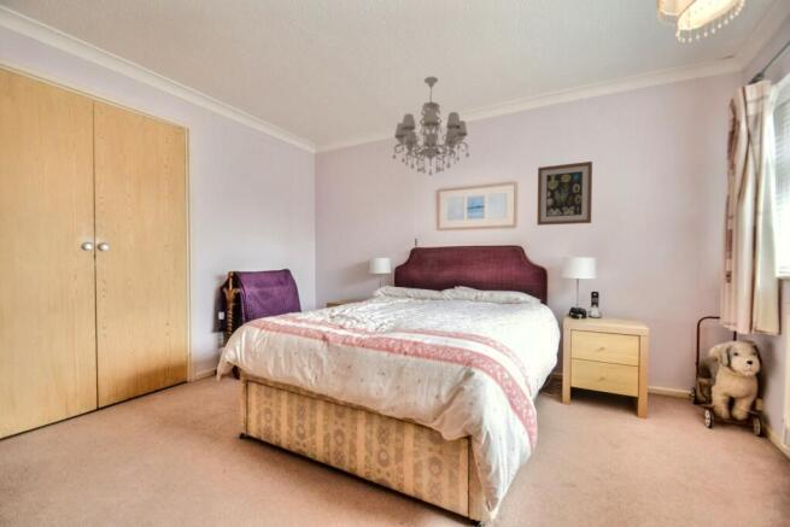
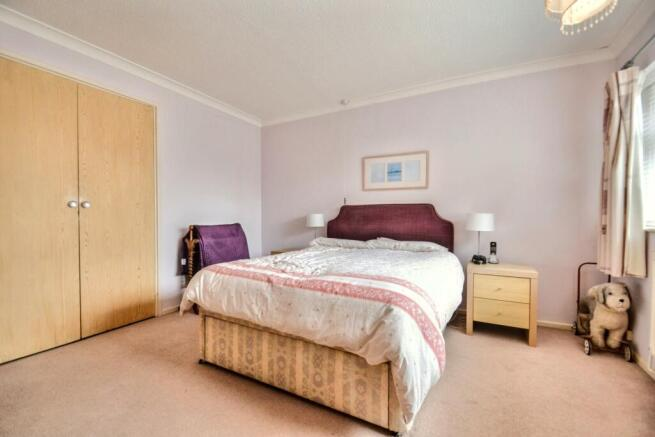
- chandelier (431, 128)
- wall art (563, 194)
